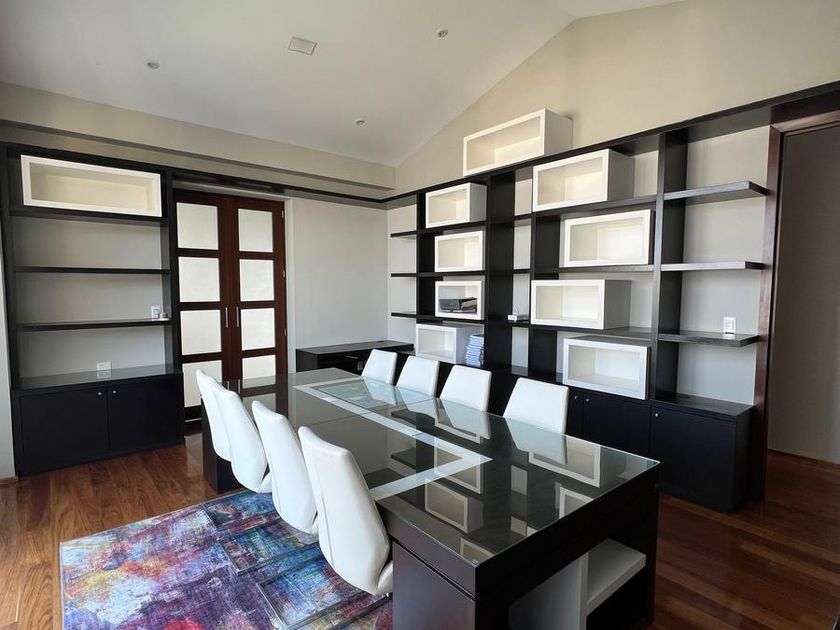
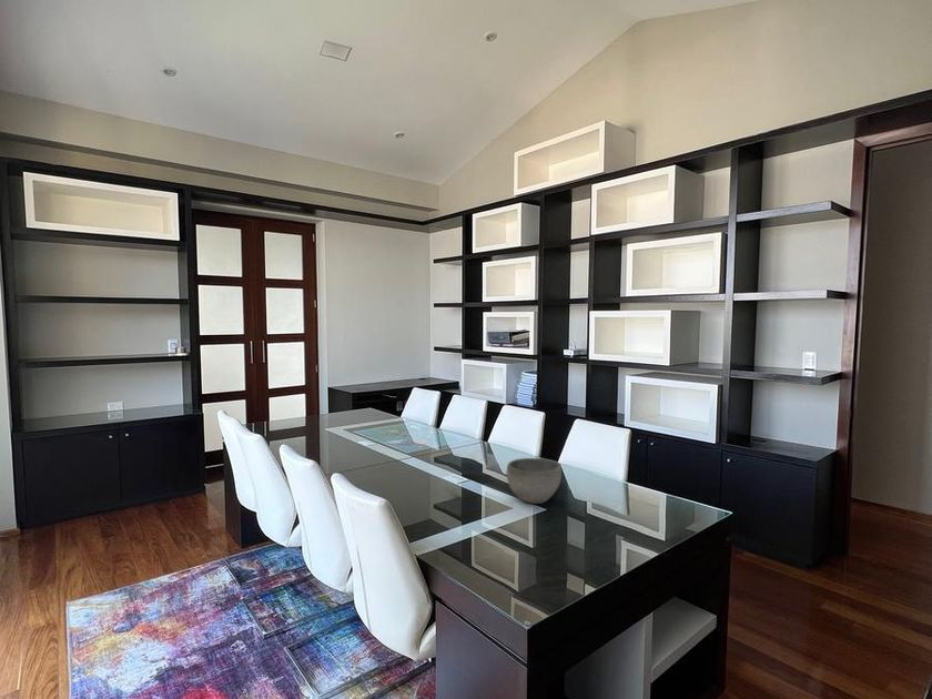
+ bowl (533, 482)
